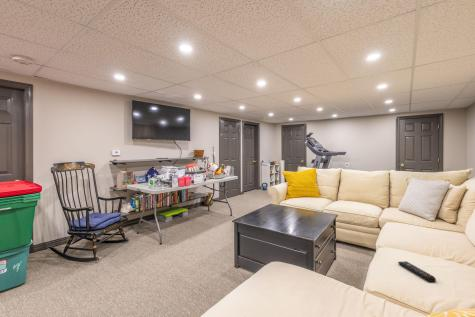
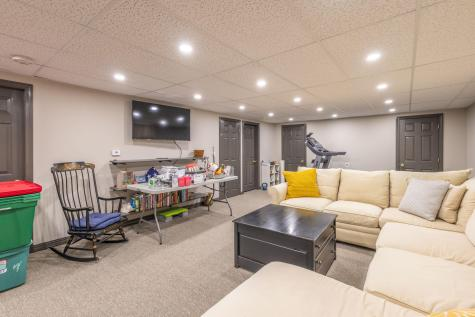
- remote control (415, 270)
